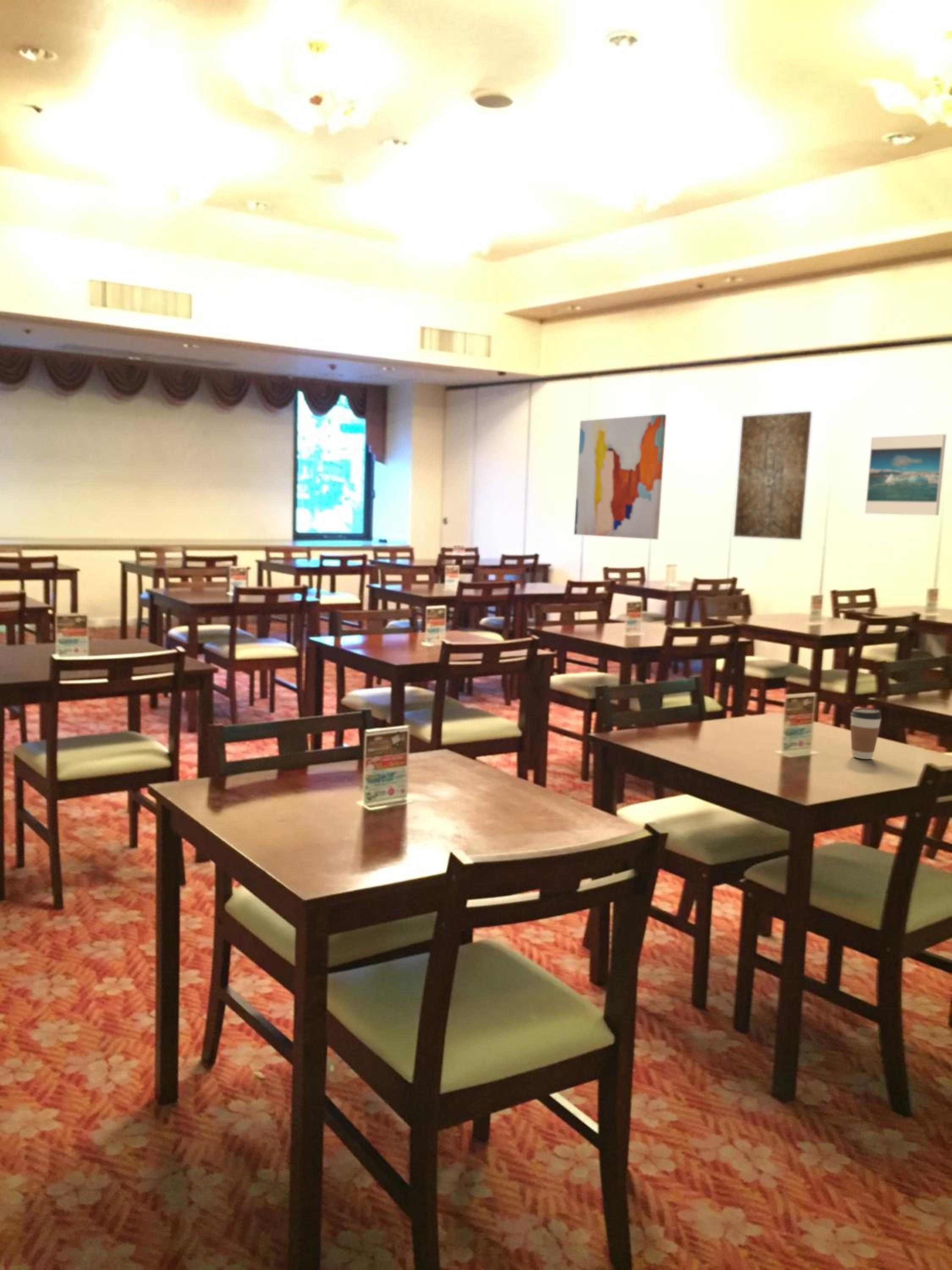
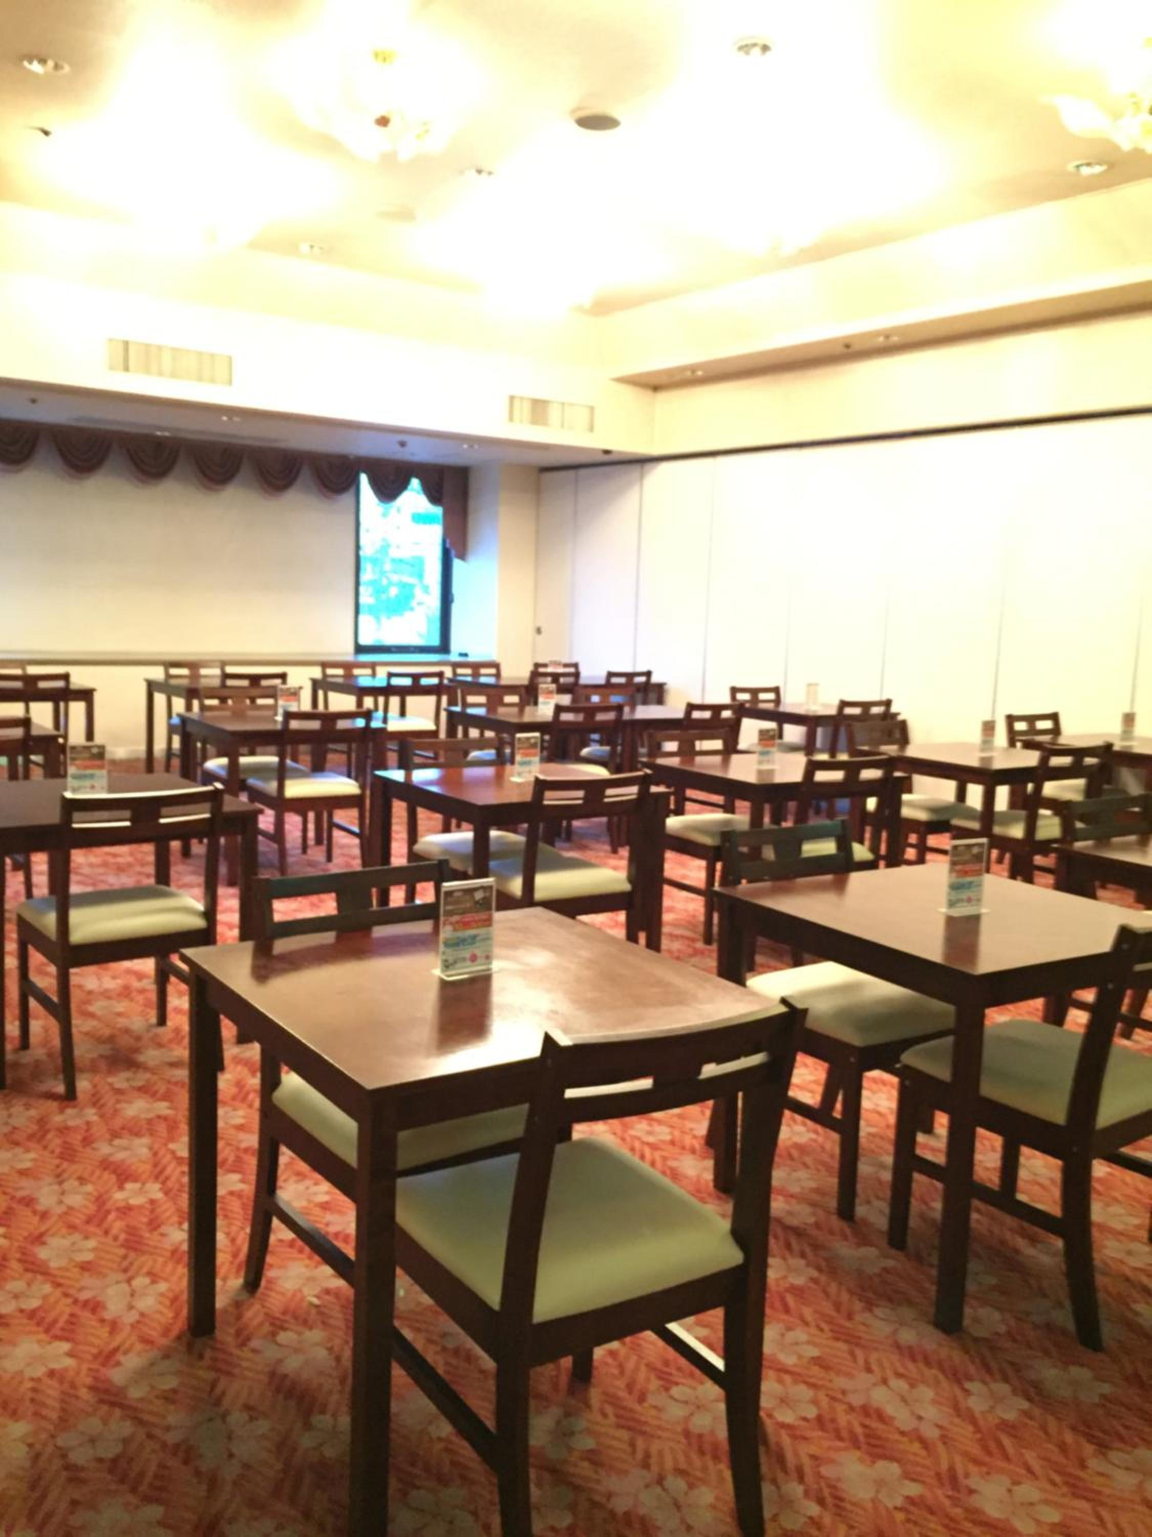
- coffee cup (864, 733)
- wall art (771, 476)
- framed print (904, 475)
- wall art (617, 478)
